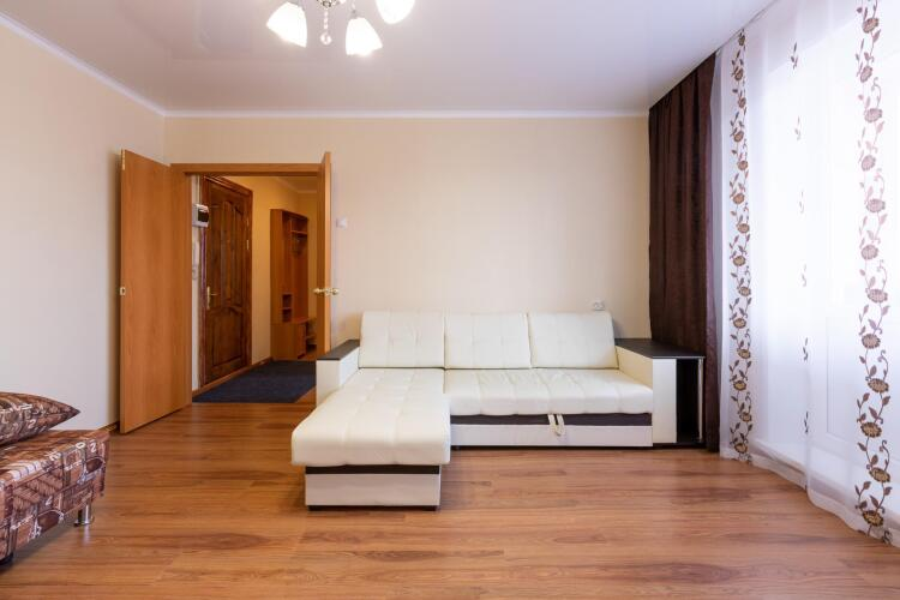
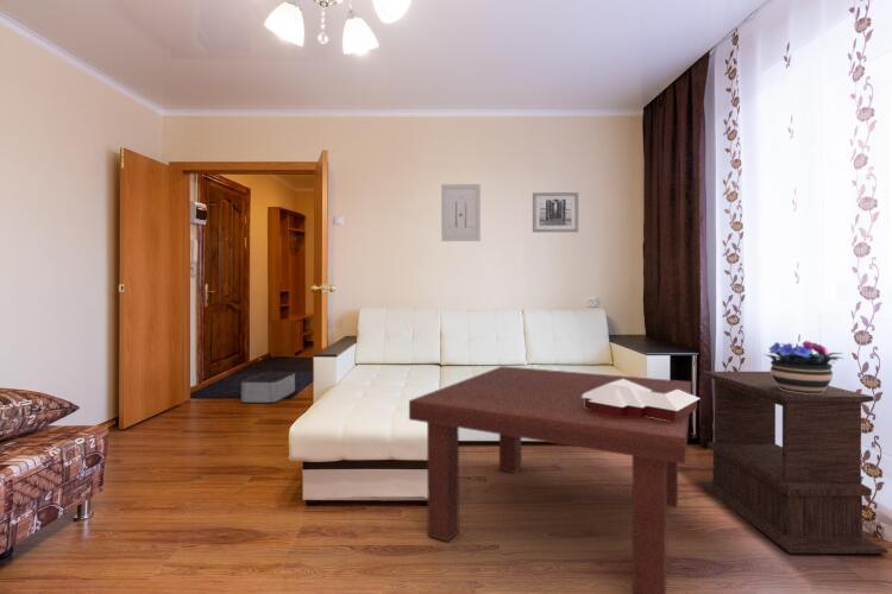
+ potted flower (800, 364)
+ wall art (555, 211)
+ books (636, 396)
+ wall art (460, 213)
+ coffee table (566, 444)
+ side table (778, 447)
+ storage bin (269, 386)
